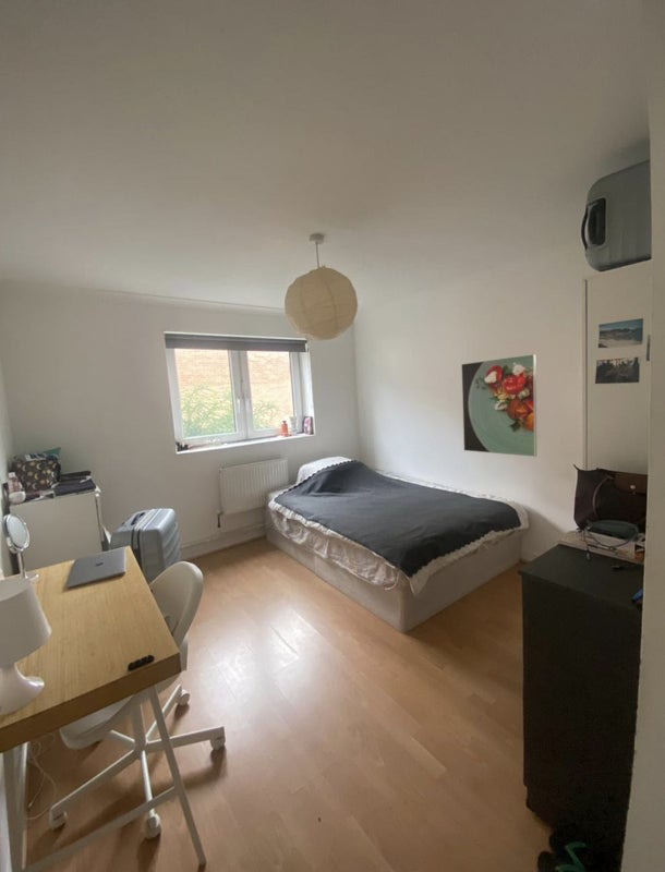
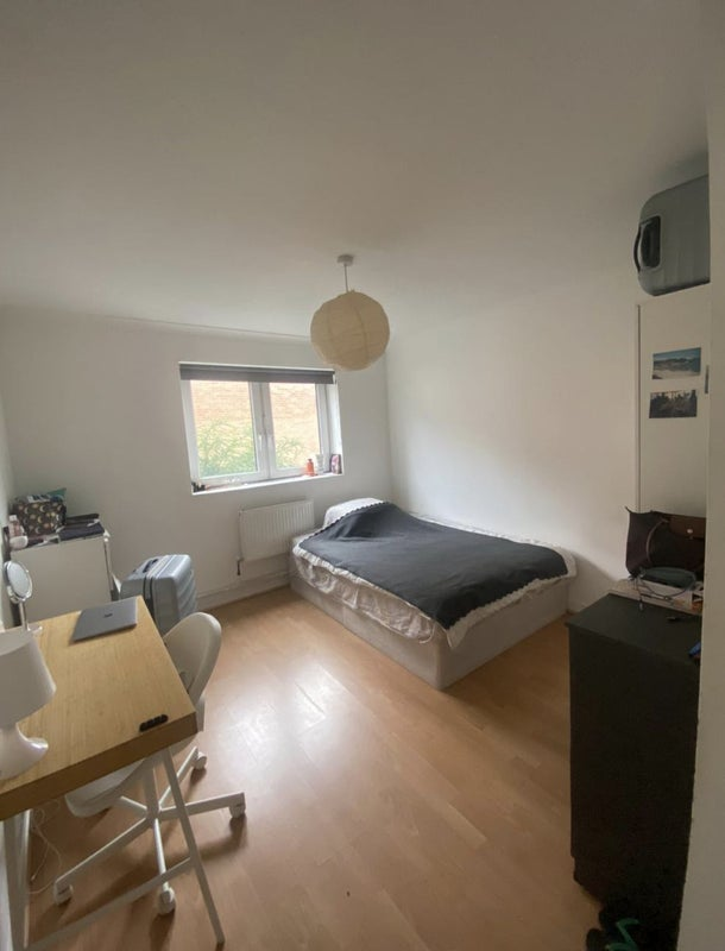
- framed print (496, 407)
